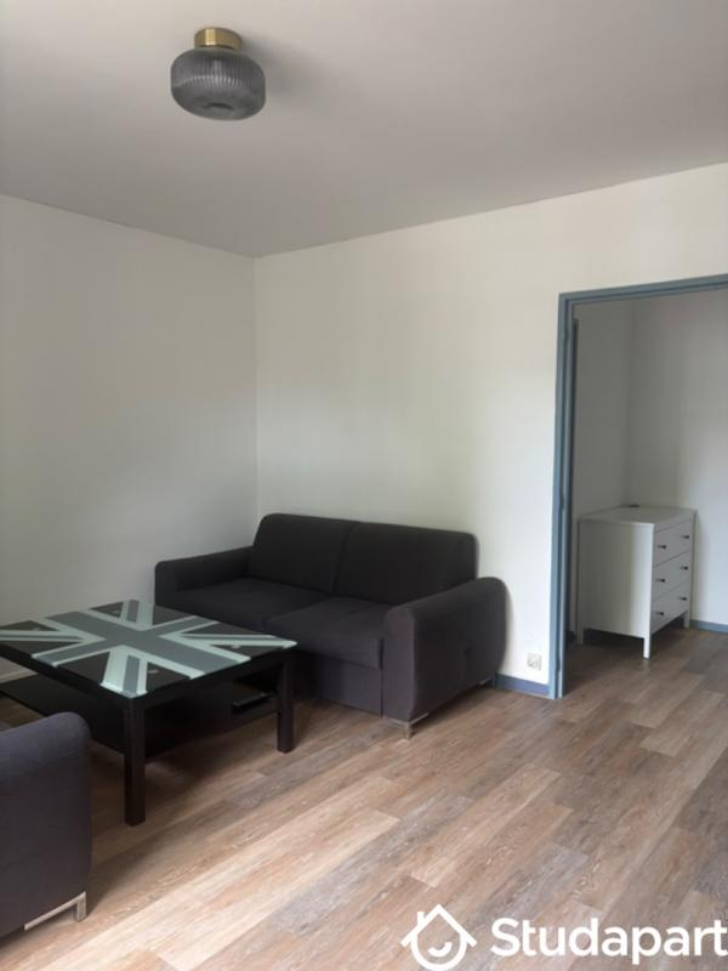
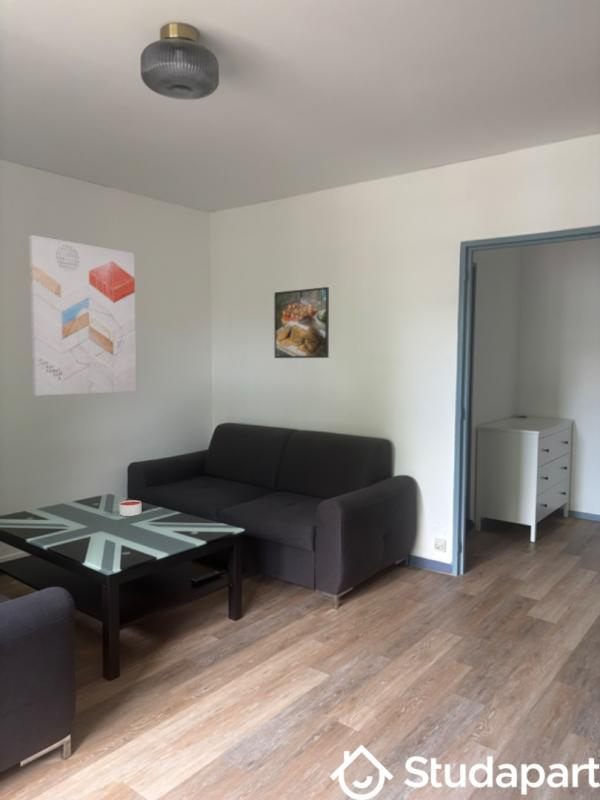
+ candle (130, 507)
+ wall art (86, 319)
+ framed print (300, 324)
